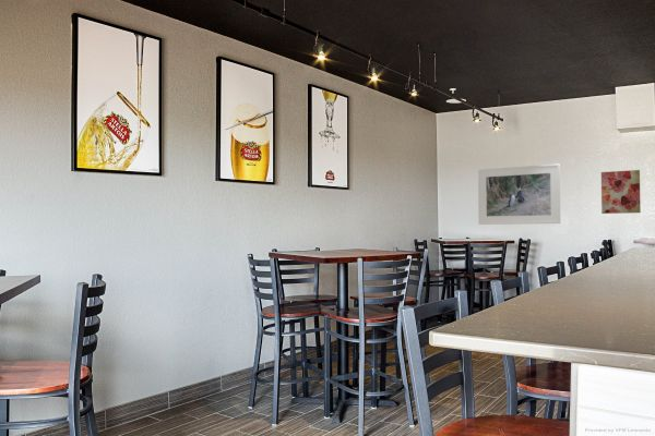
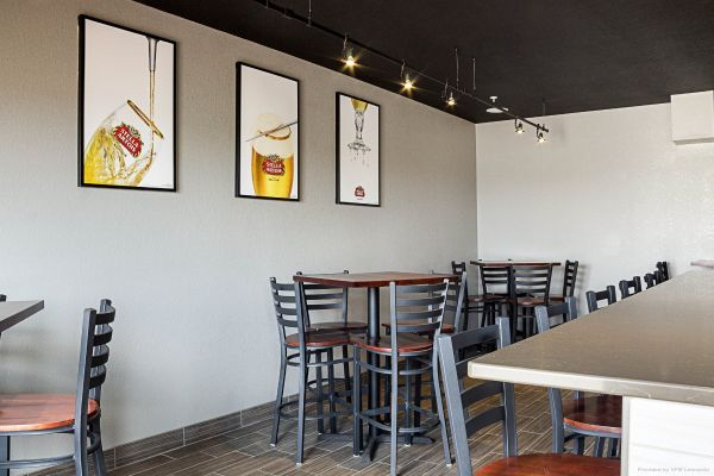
- wall art (620, 192)
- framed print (517, 195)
